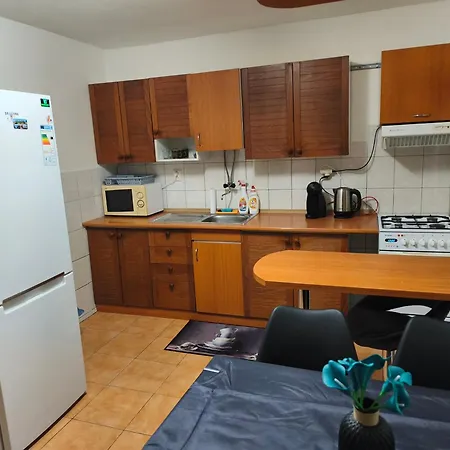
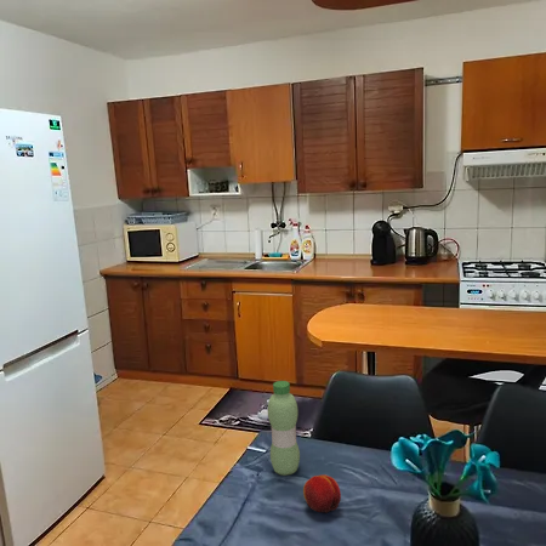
+ fruit (322, 493)
+ water bottle (283, 427)
